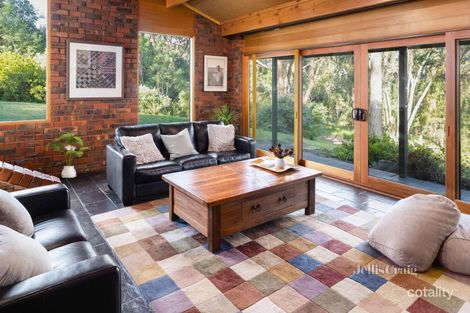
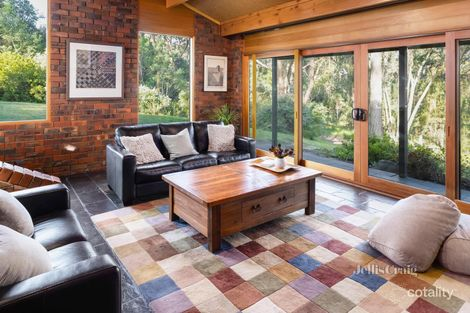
- house plant (72, 156)
